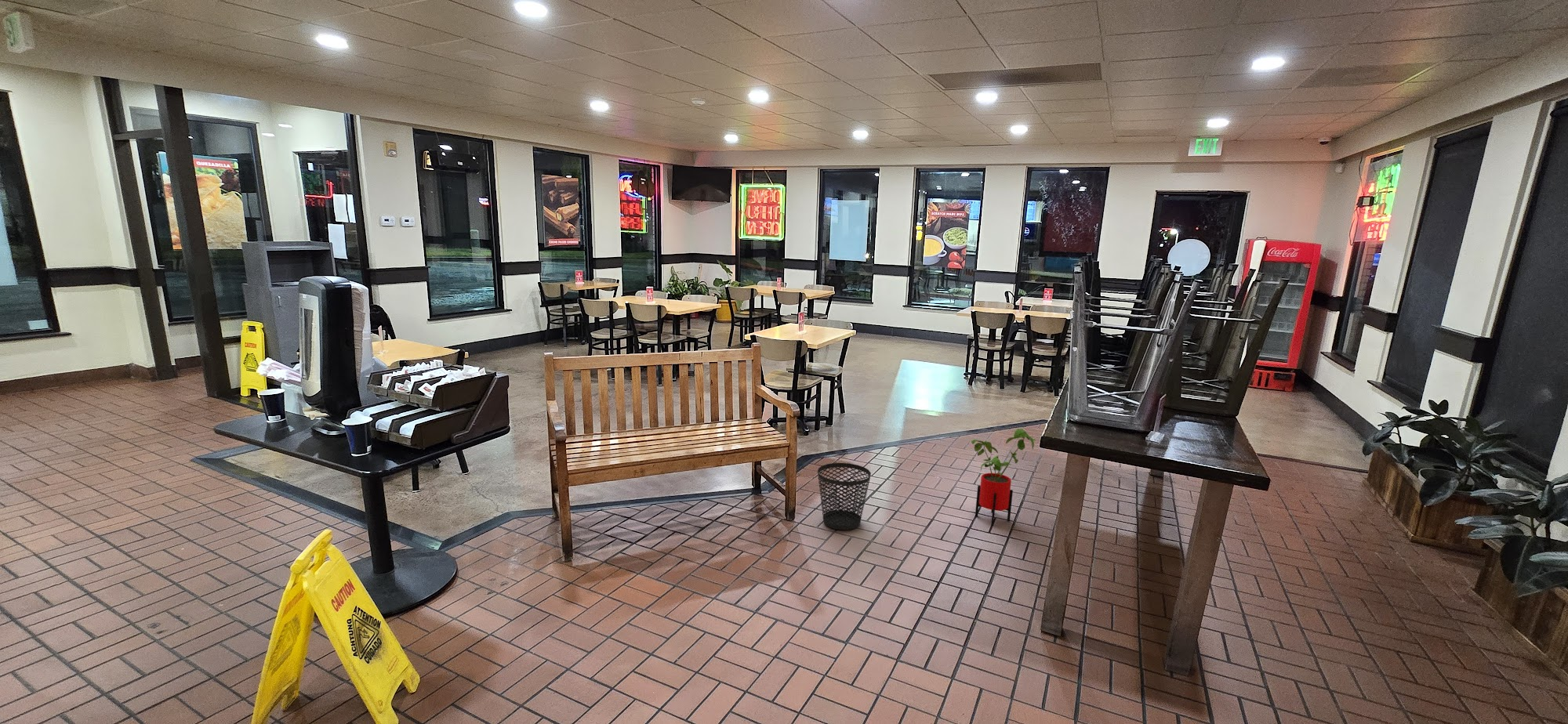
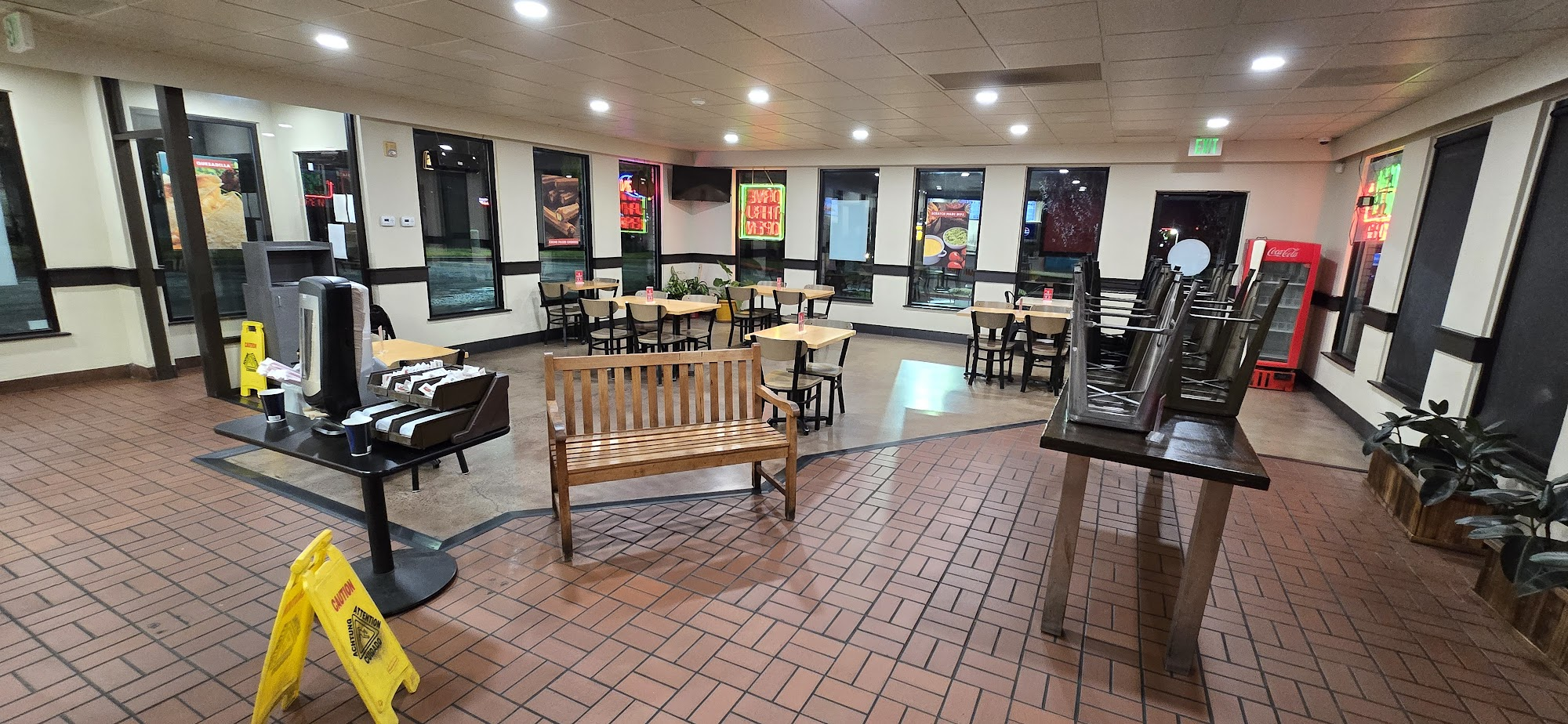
- wastebasket (843, 497)
- house plant (1000, 473)
